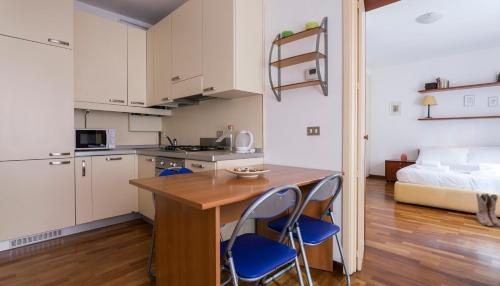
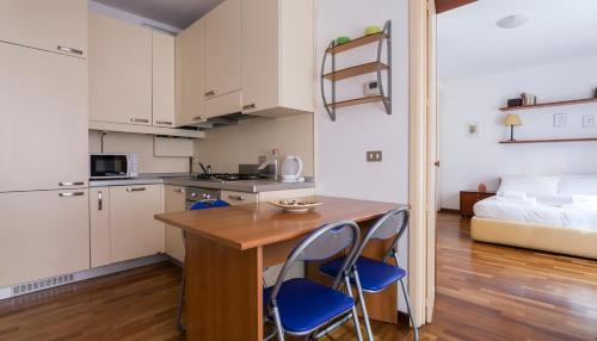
- boots (489, 208)
